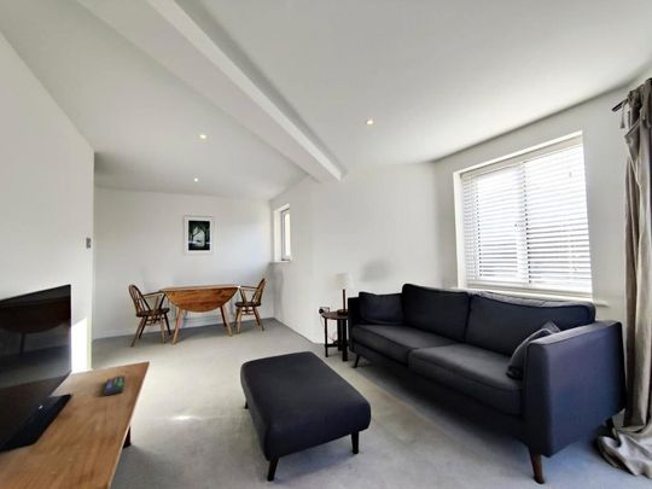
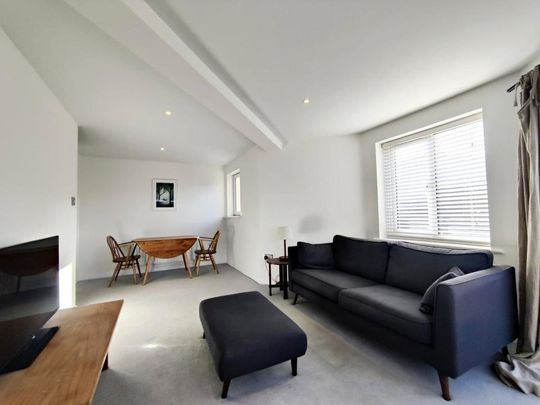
- remote control (115, 384)
